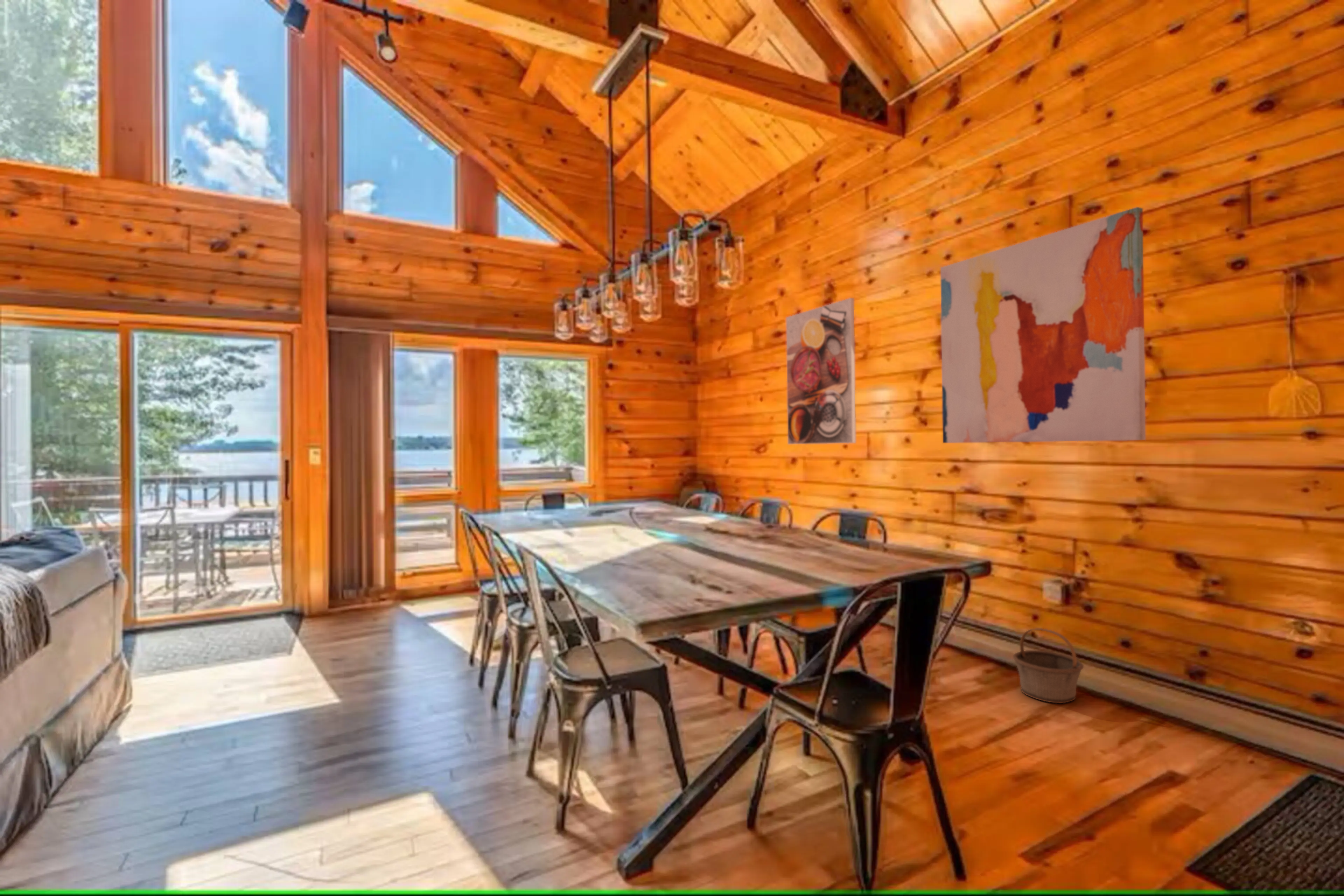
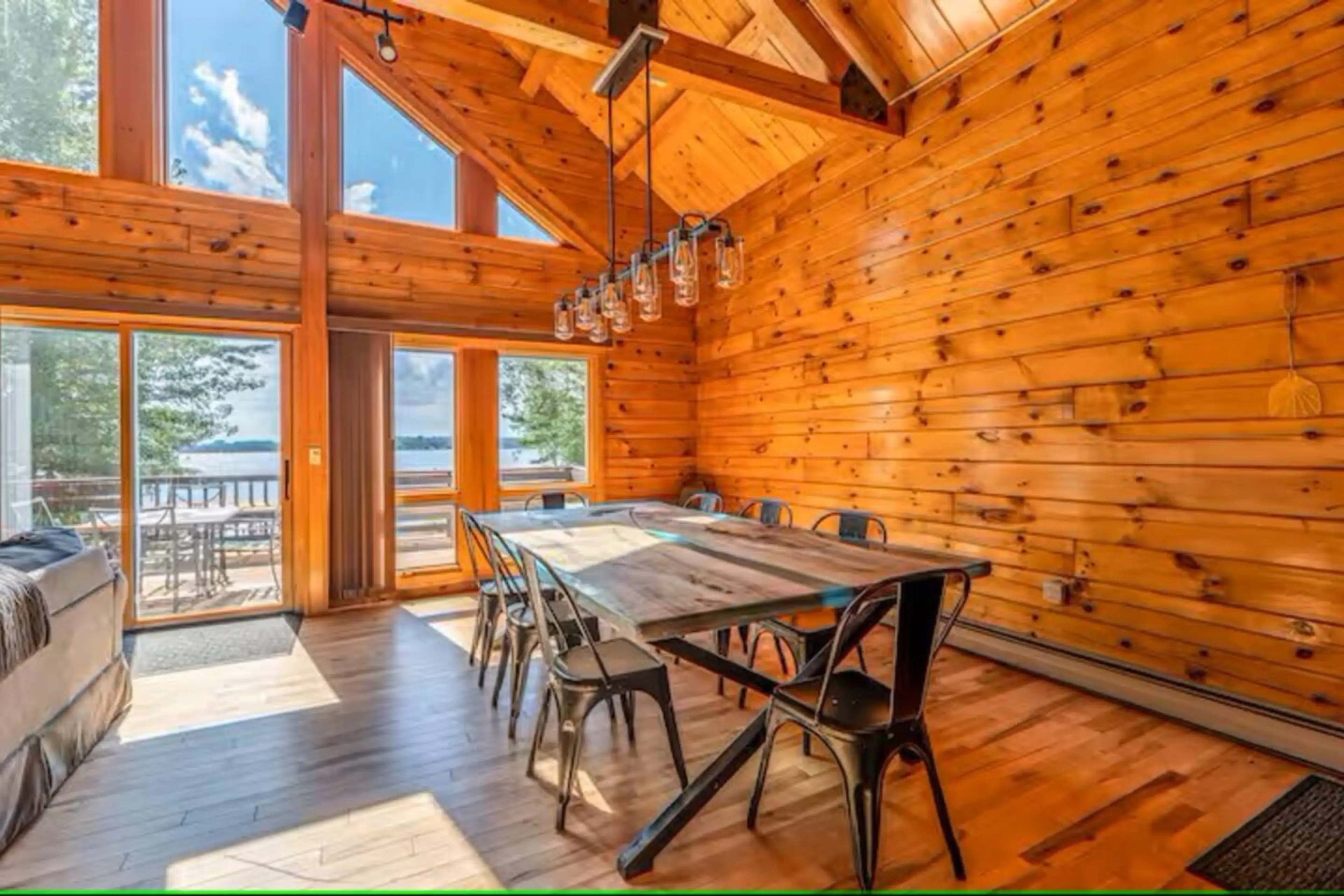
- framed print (819, 376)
- basket (1047, 662)
- wall art (1029, 342)
